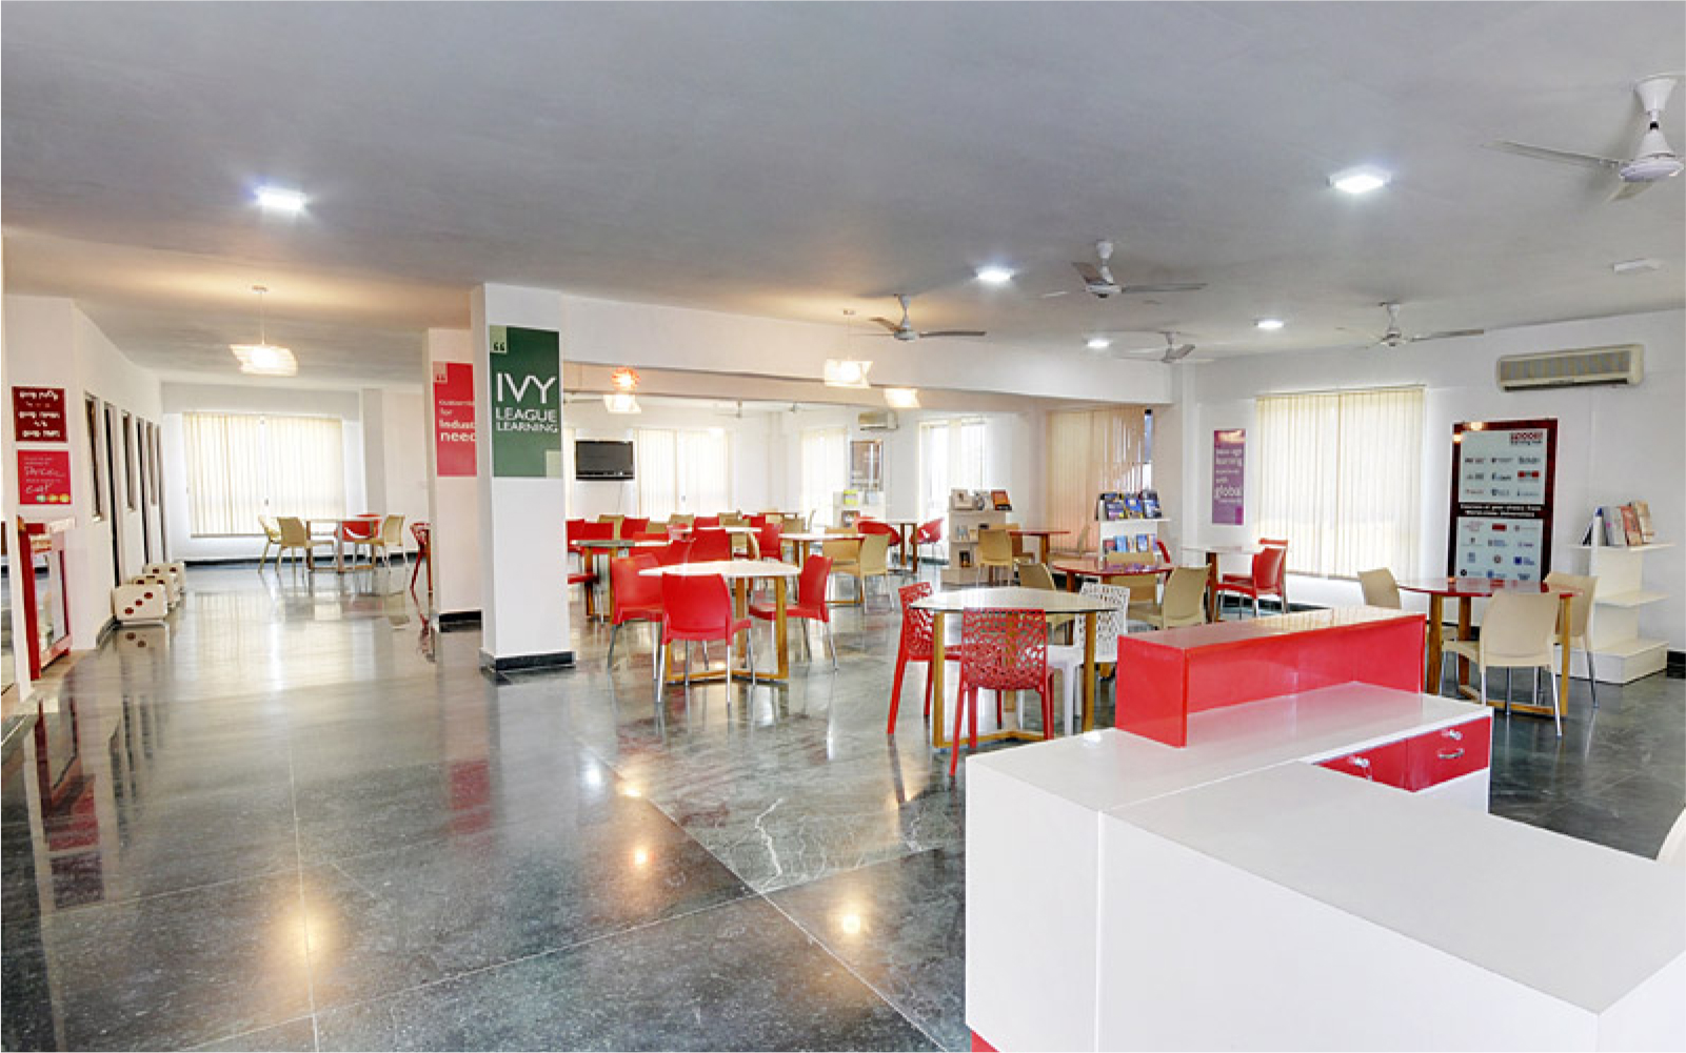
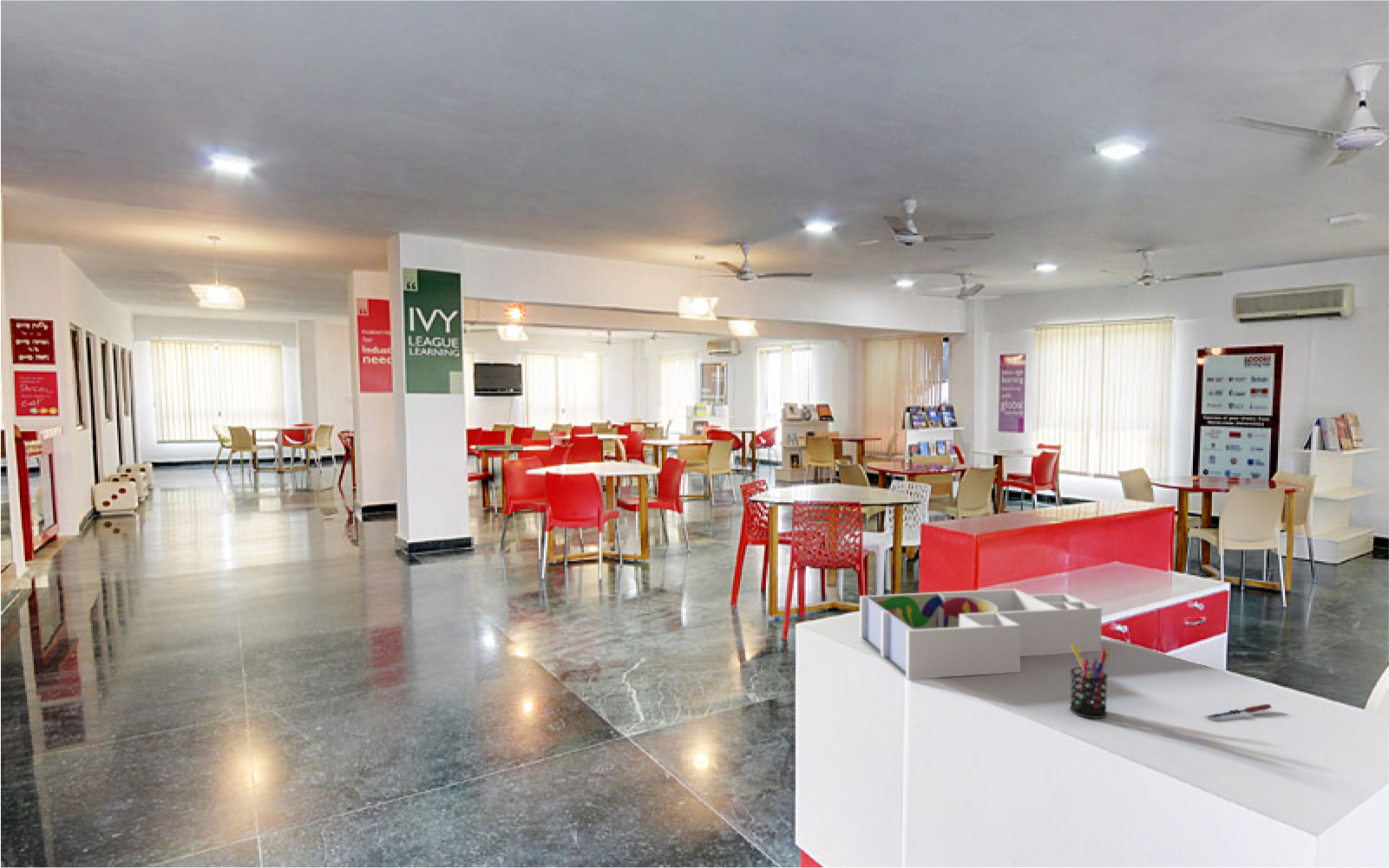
+ desk organizer (986, 628)
+ pen (1238, 710)
+ pen holder (1093, 678)
